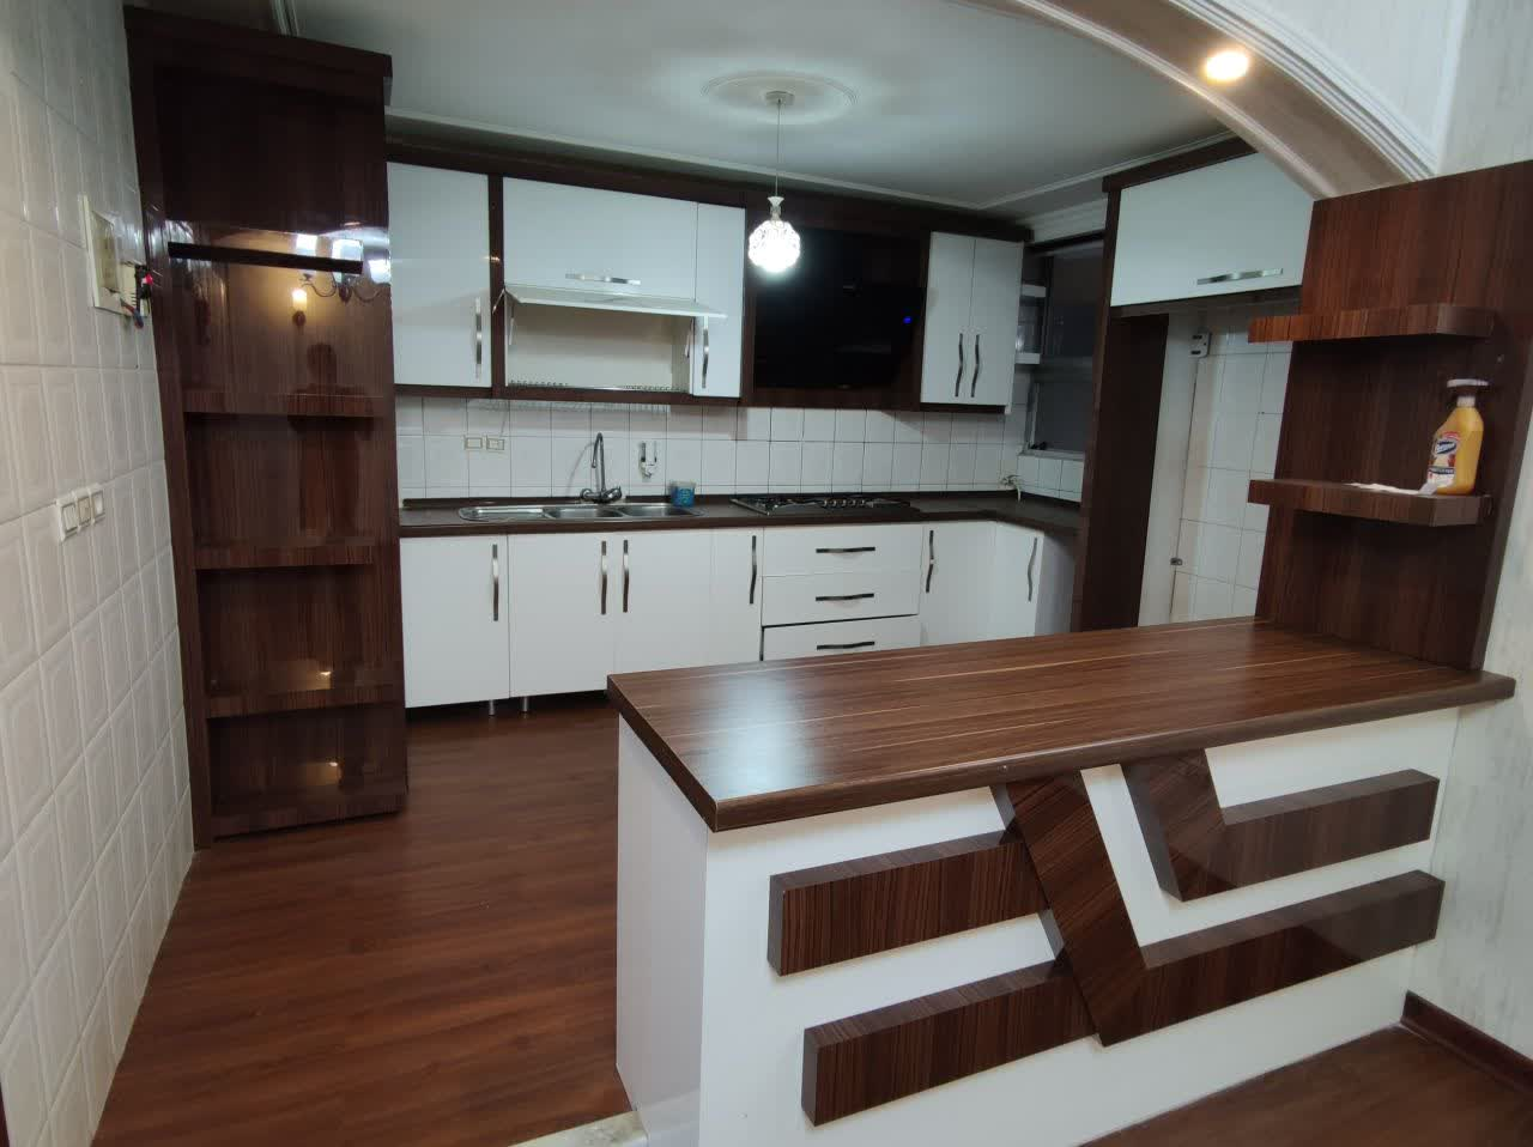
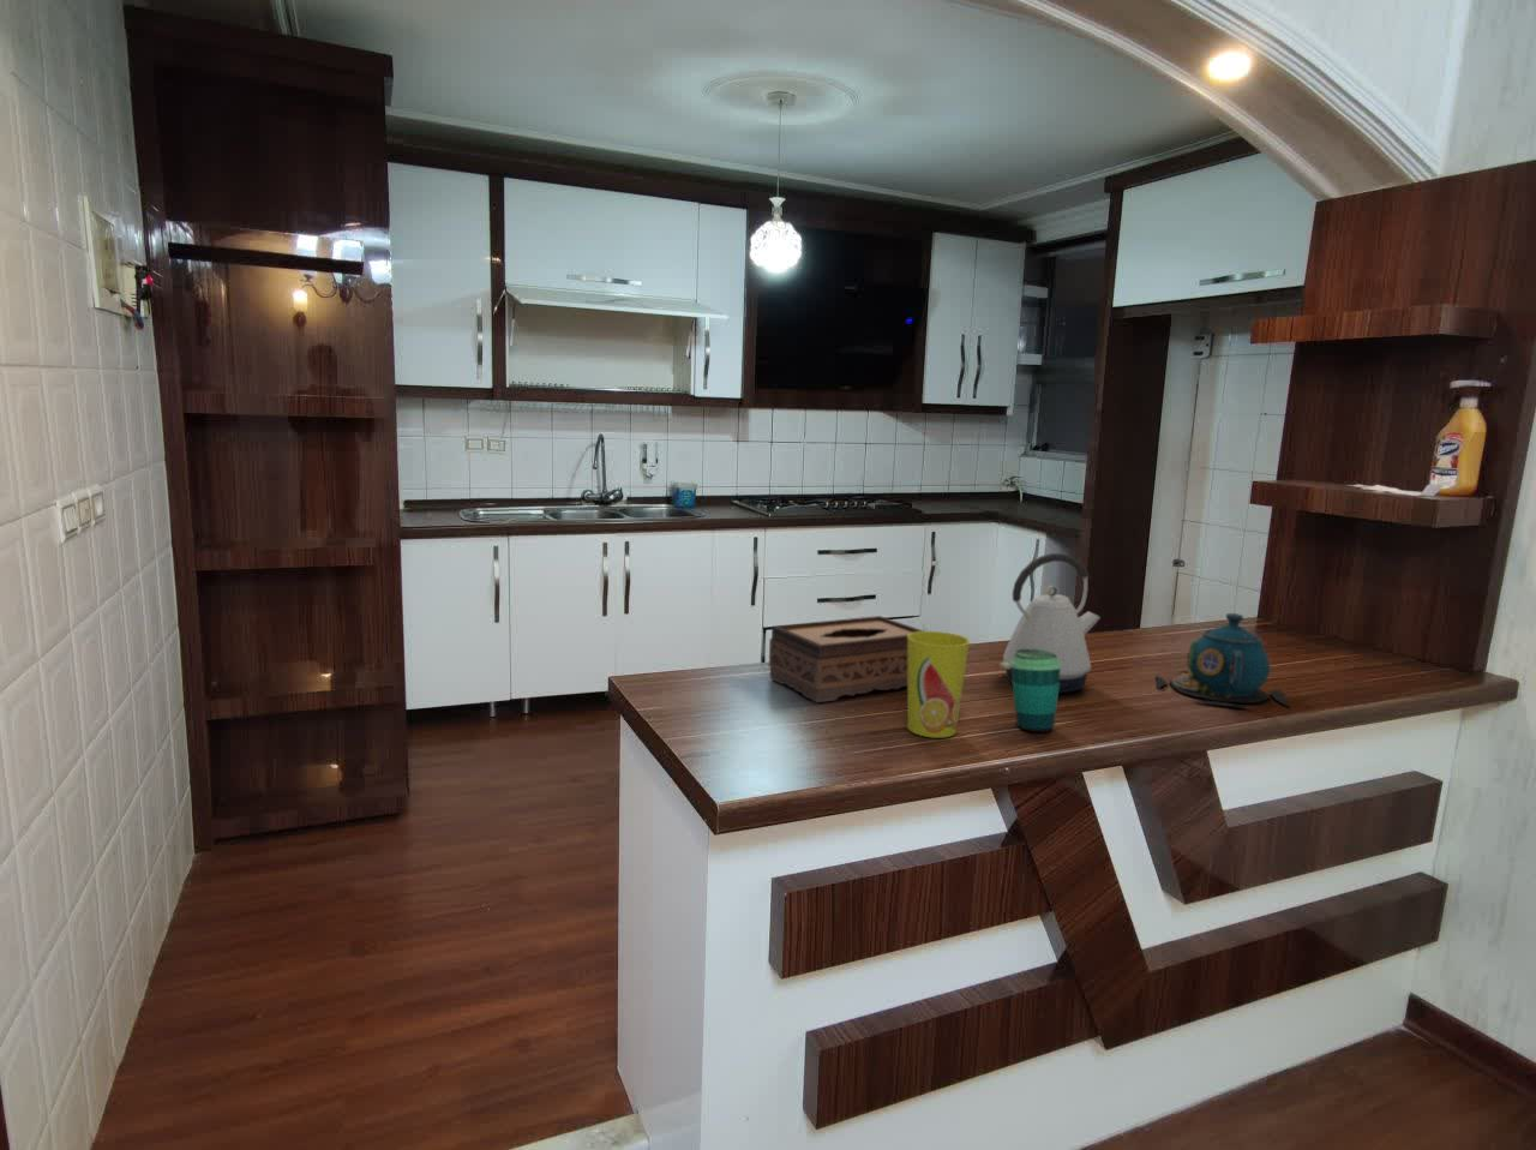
+ cup (1034, 689)
+ kettle (1053, 620)
+ cup (935, 684)
+ teapot (1224, 652)
+ tissue box (850, 656)
